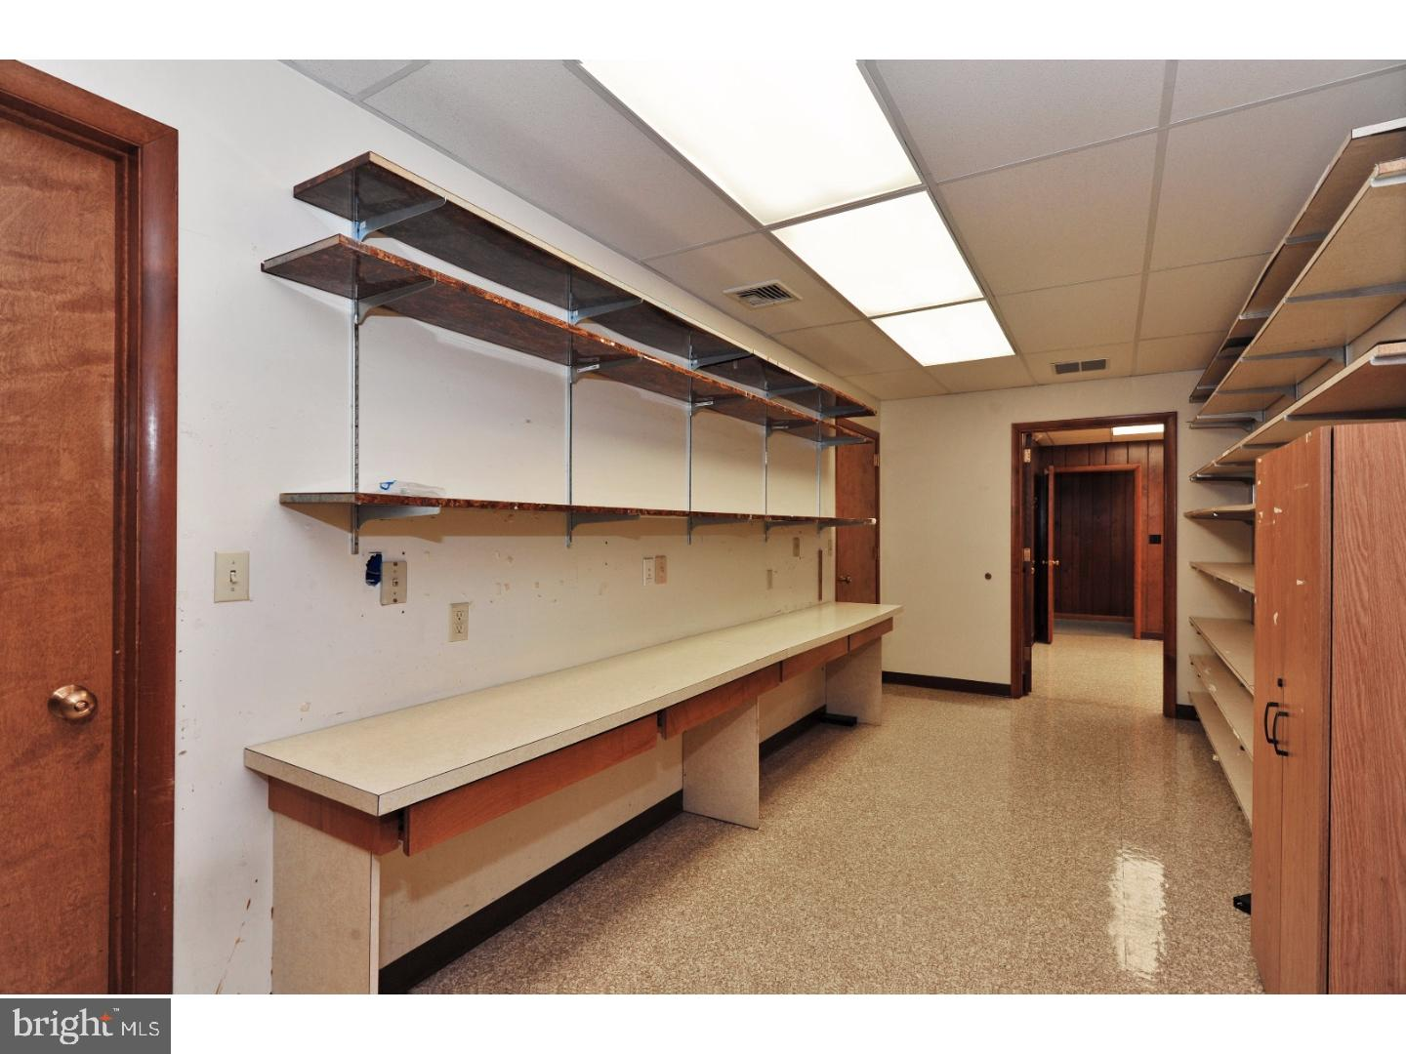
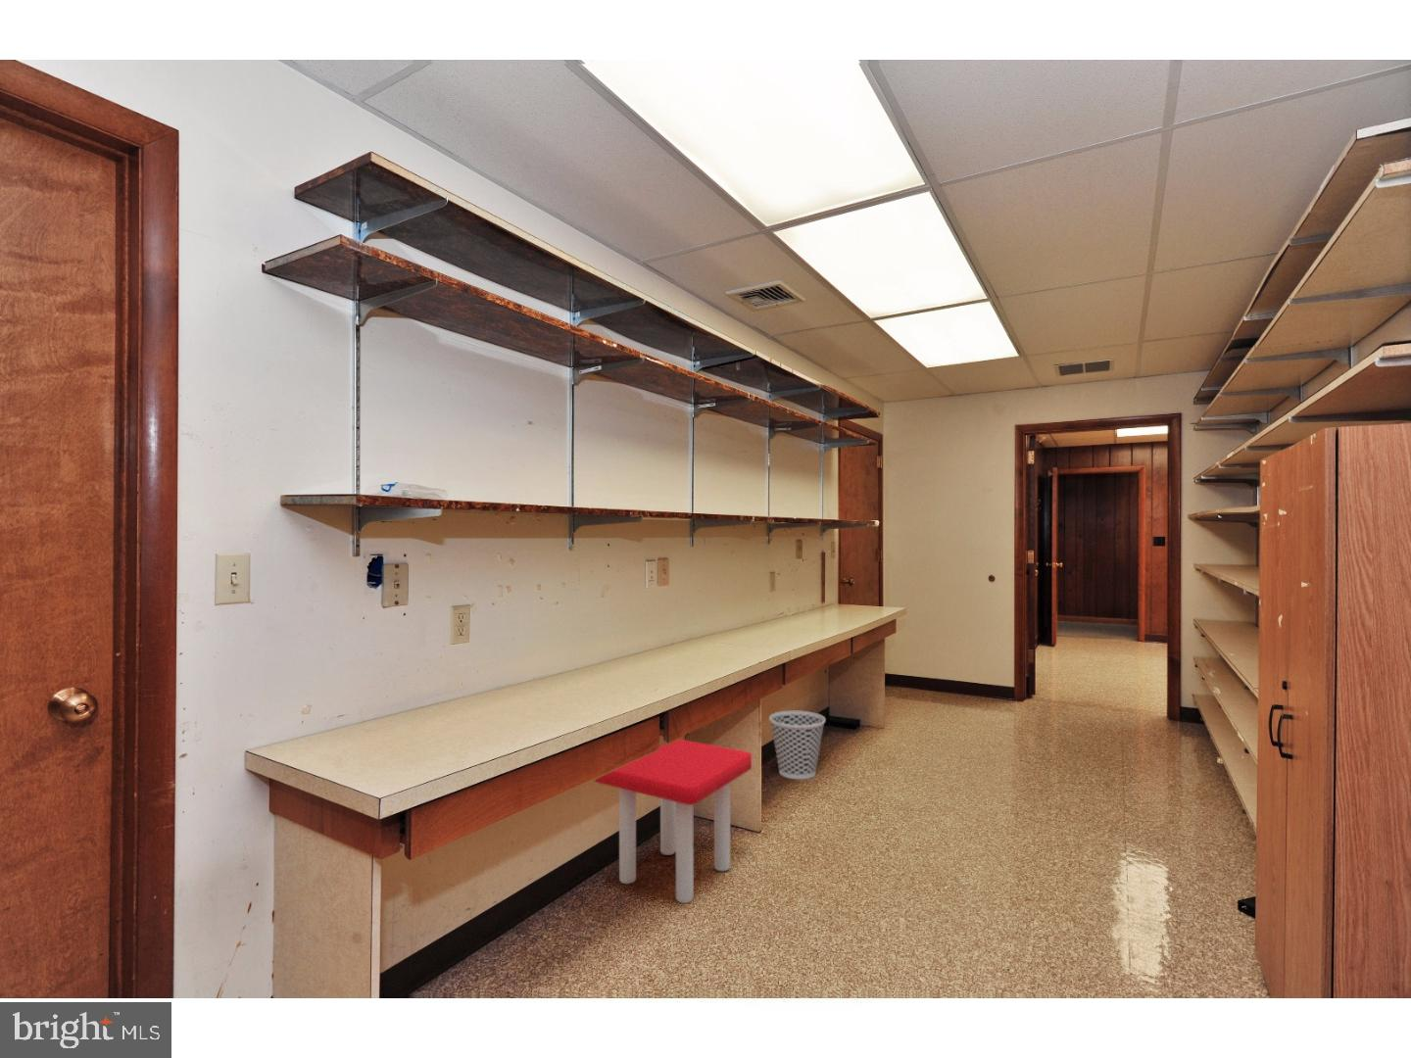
+ stool (674, 816)
+ wastebasket (797, 745)
